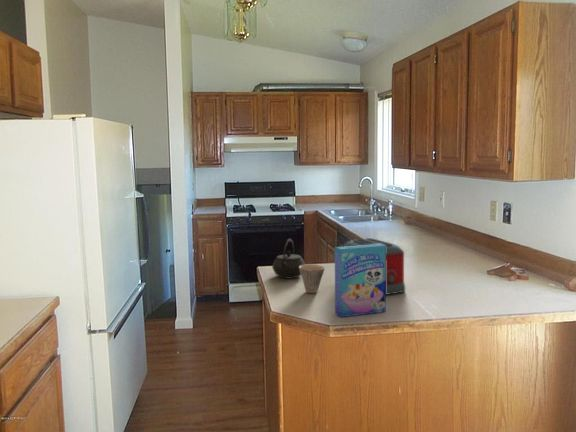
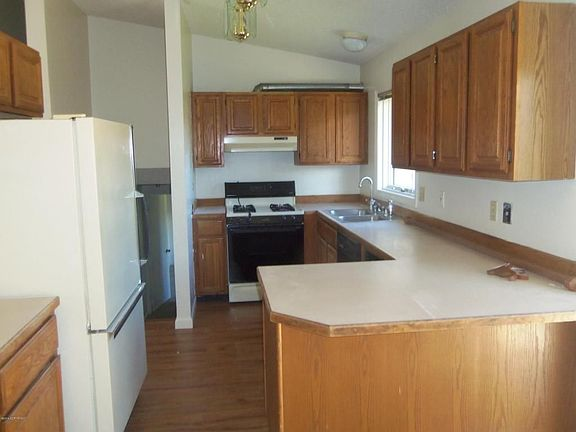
- kettle (288, 258)
- cup (312, 279)
- cereal box (360, 279)
- toaster (386, 263)
